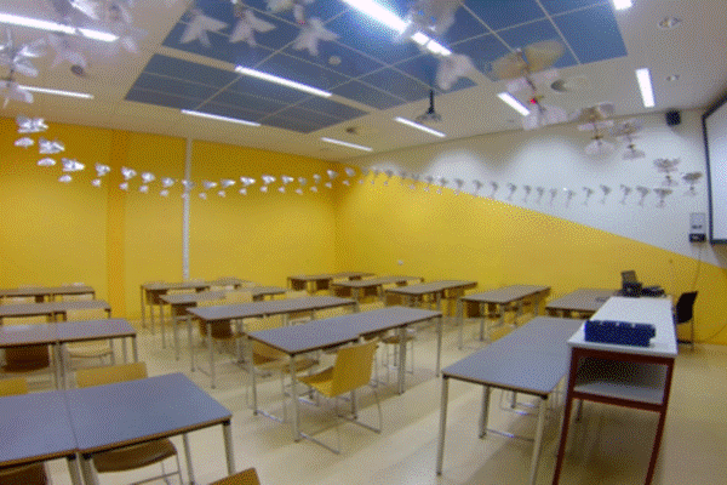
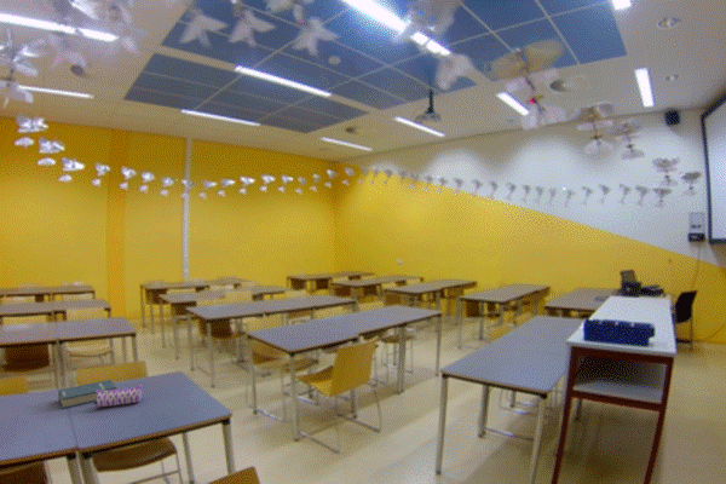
+ pencil case (119, 394)
+ hardback book (87, 392)
